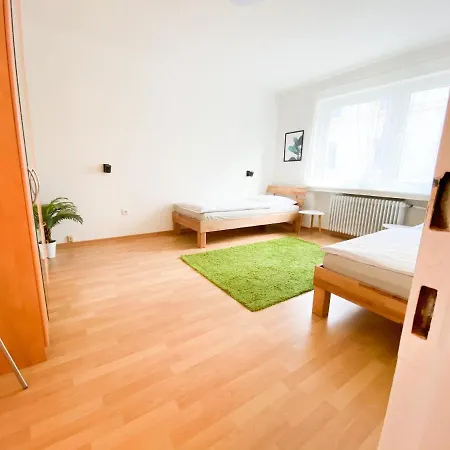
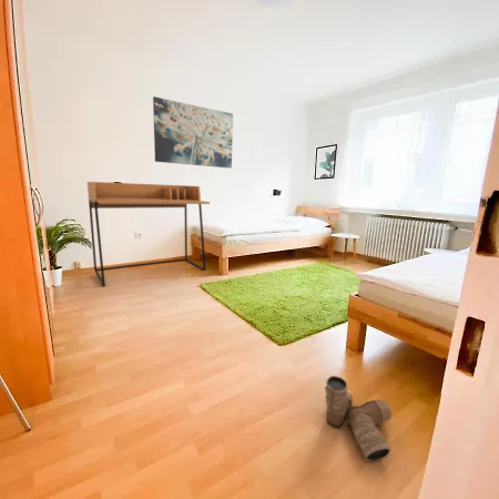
+ desk (151, 206)
+ boots (359, 407)
+ wall art (196, 135)
